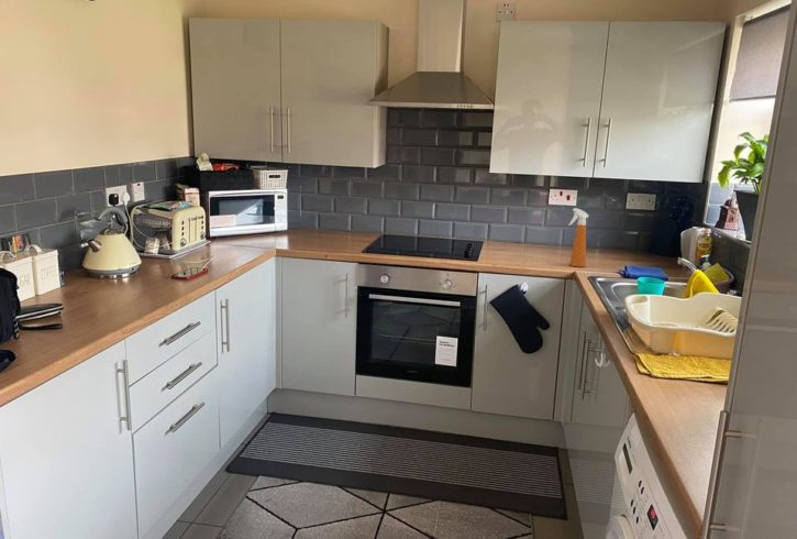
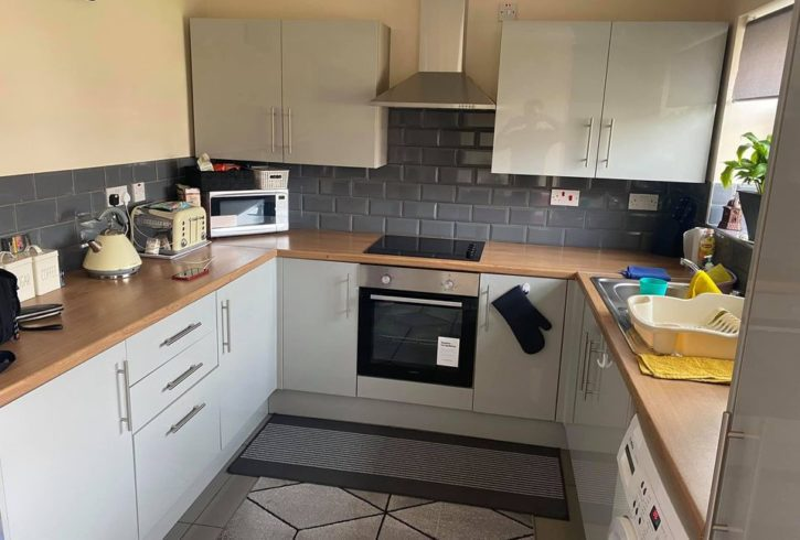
- spray bottle (577, 237)
